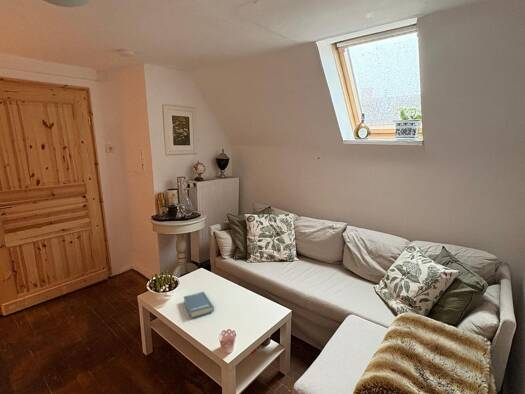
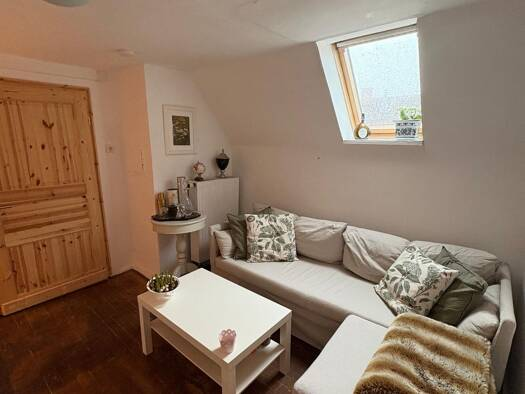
- hardback book (198, 304)
